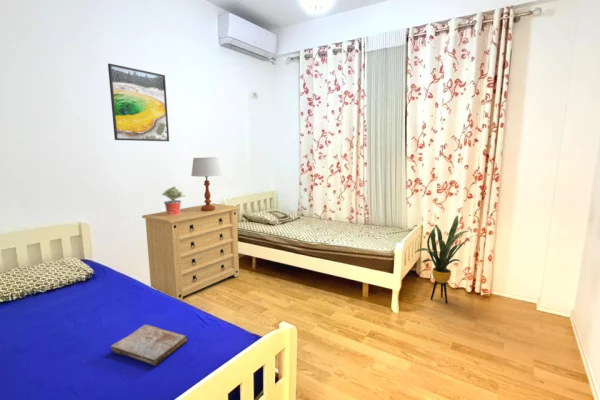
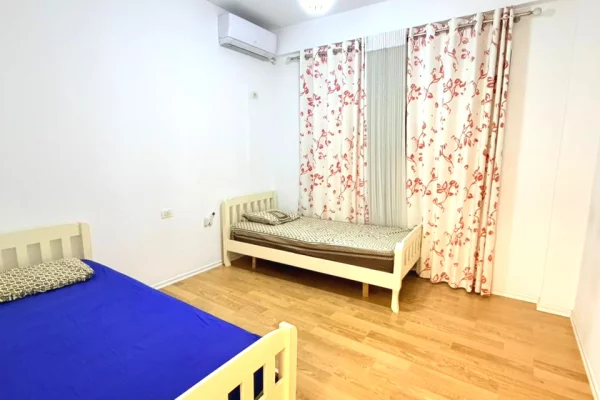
- dresser (196, 247)
- table lamp (206, 184)
- house plant (447, 260)
- book (150, 343)
- potted plant (174, 200)
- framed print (141, 105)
